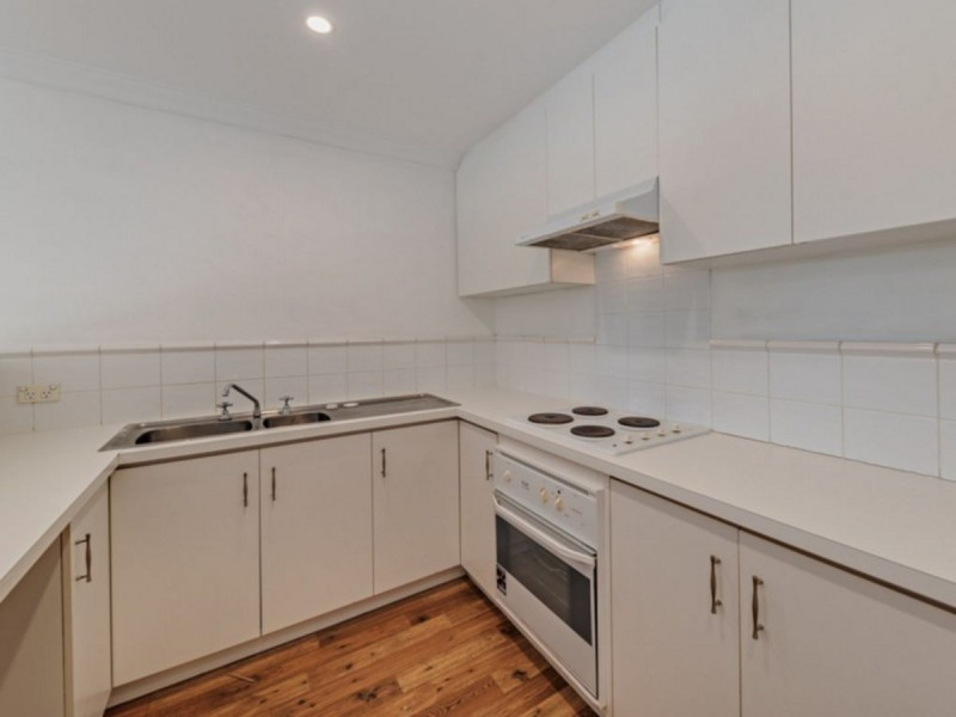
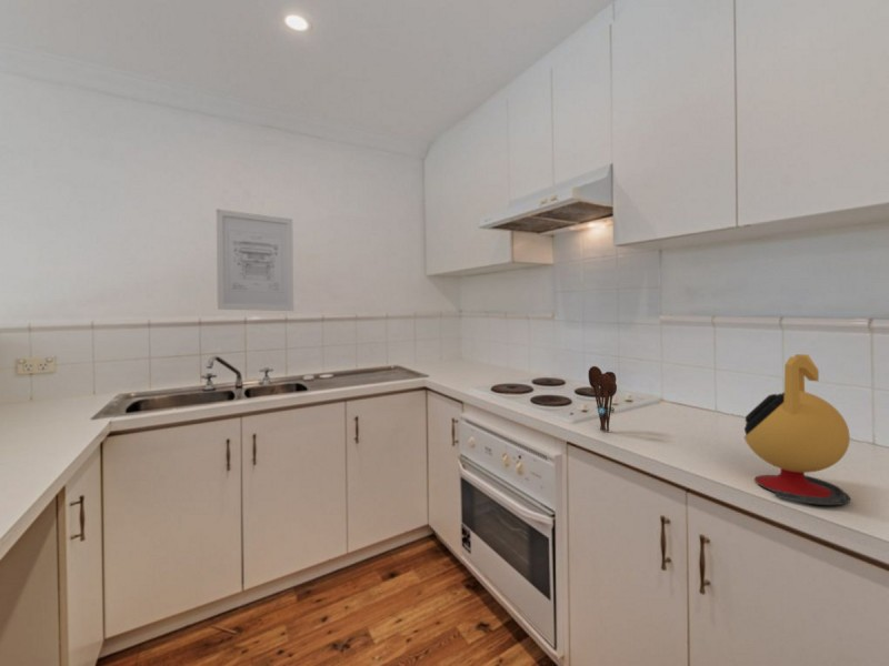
+ kettle (792, 421)
+ utensil holder (602, 397)
+ wall art (256, 262)
